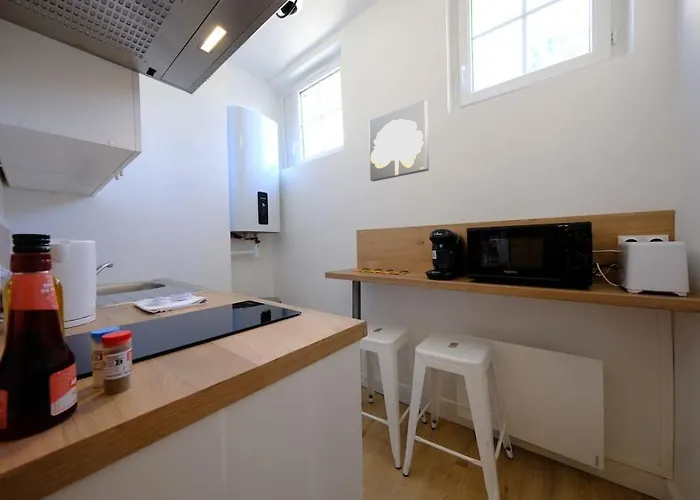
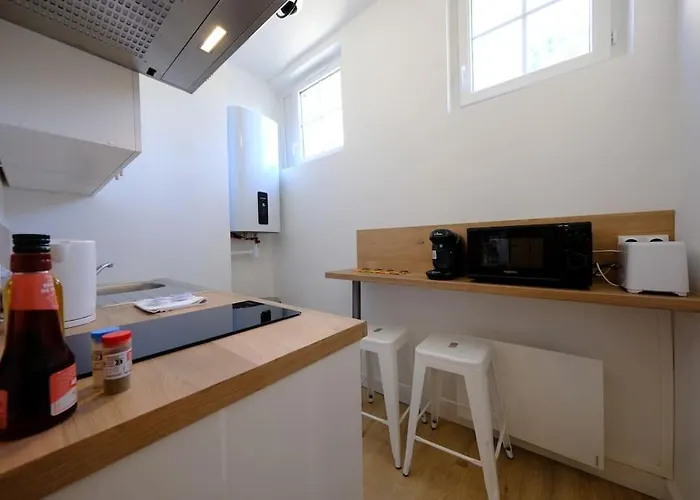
- wall art (397, 144)
